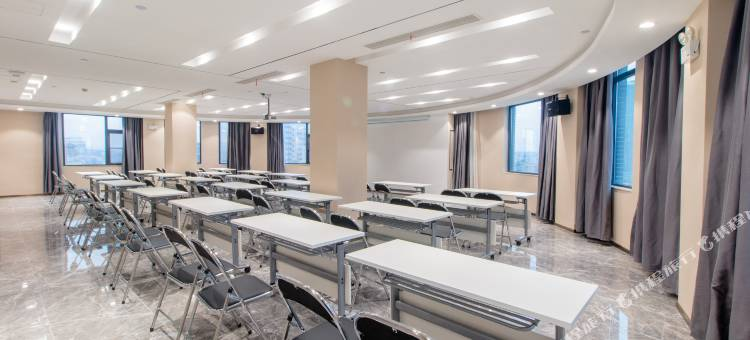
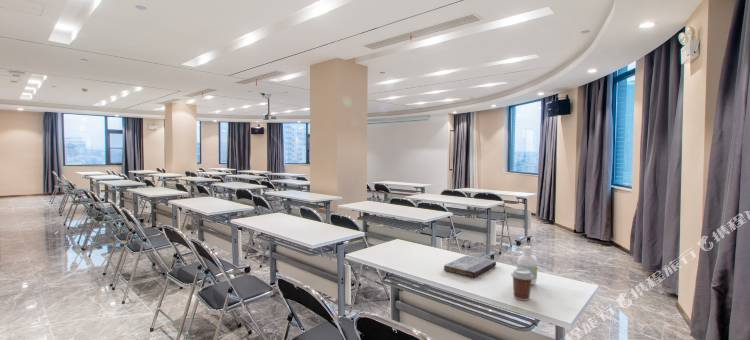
+ book (470, 265)
+ coffee cup (521, 284)
+ bottle (527, 264)
